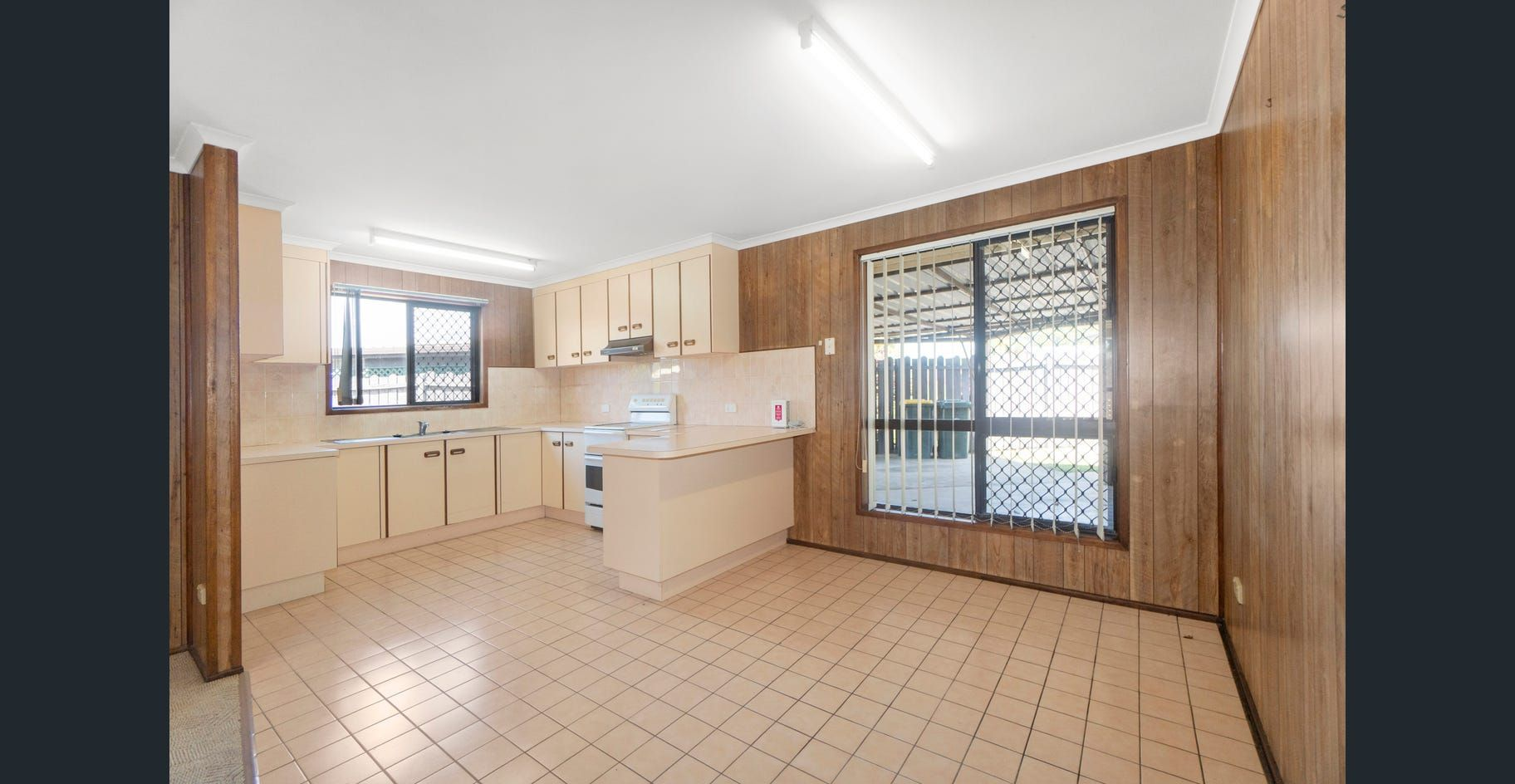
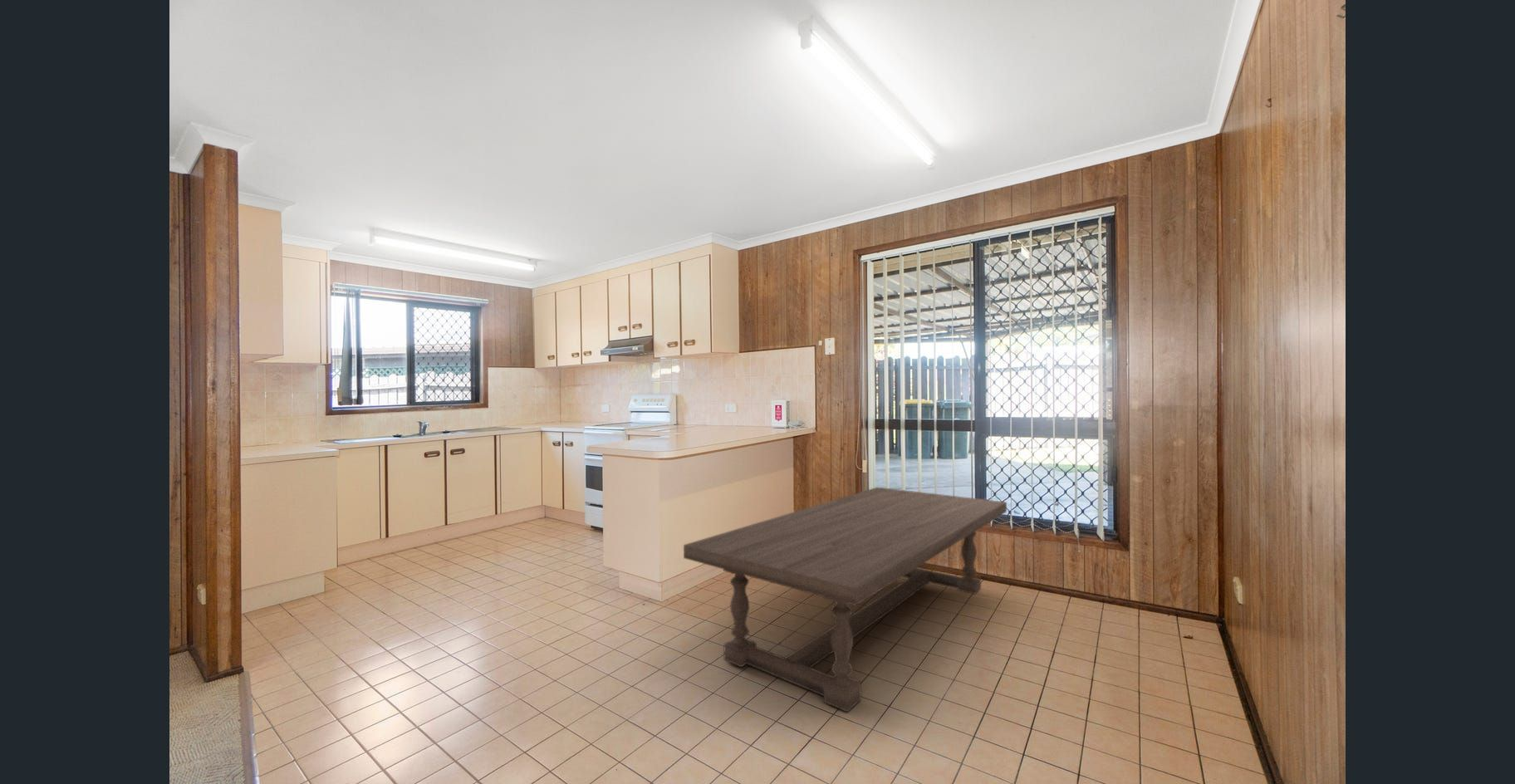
+ table (870, 570)
